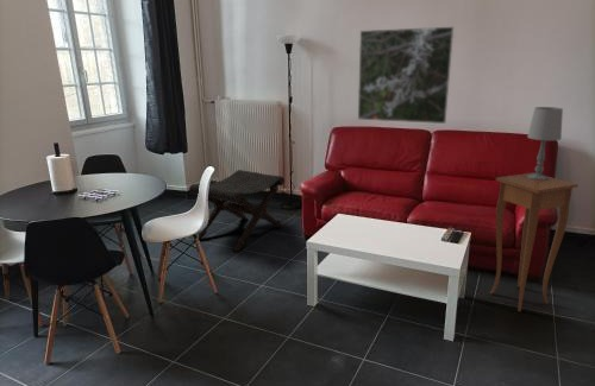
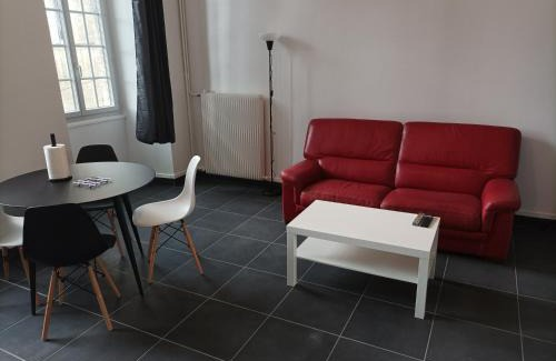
- footstool (239, 207)
- table lamp (543, 143)
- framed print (402, 76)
- side table (526, 241)
